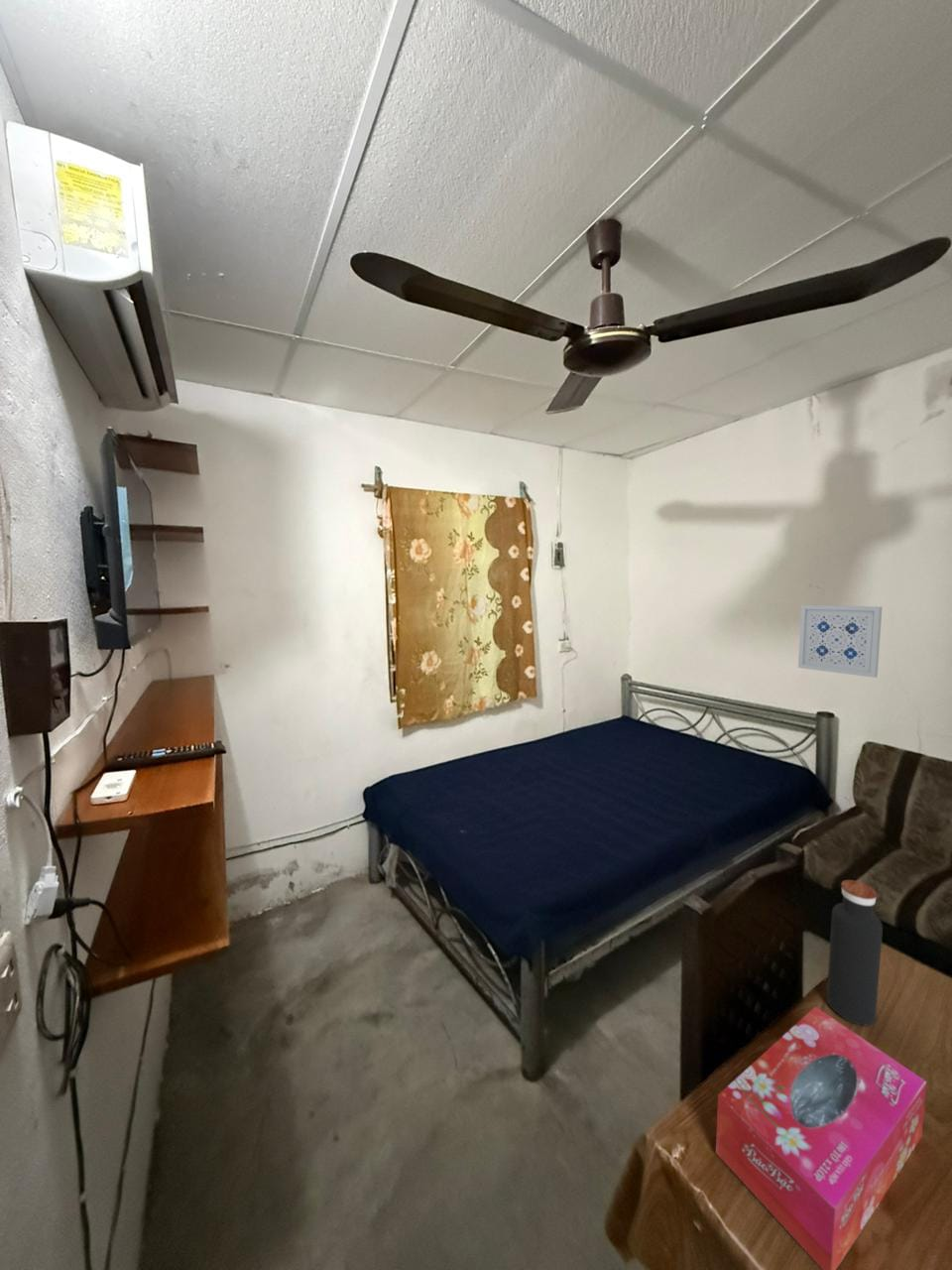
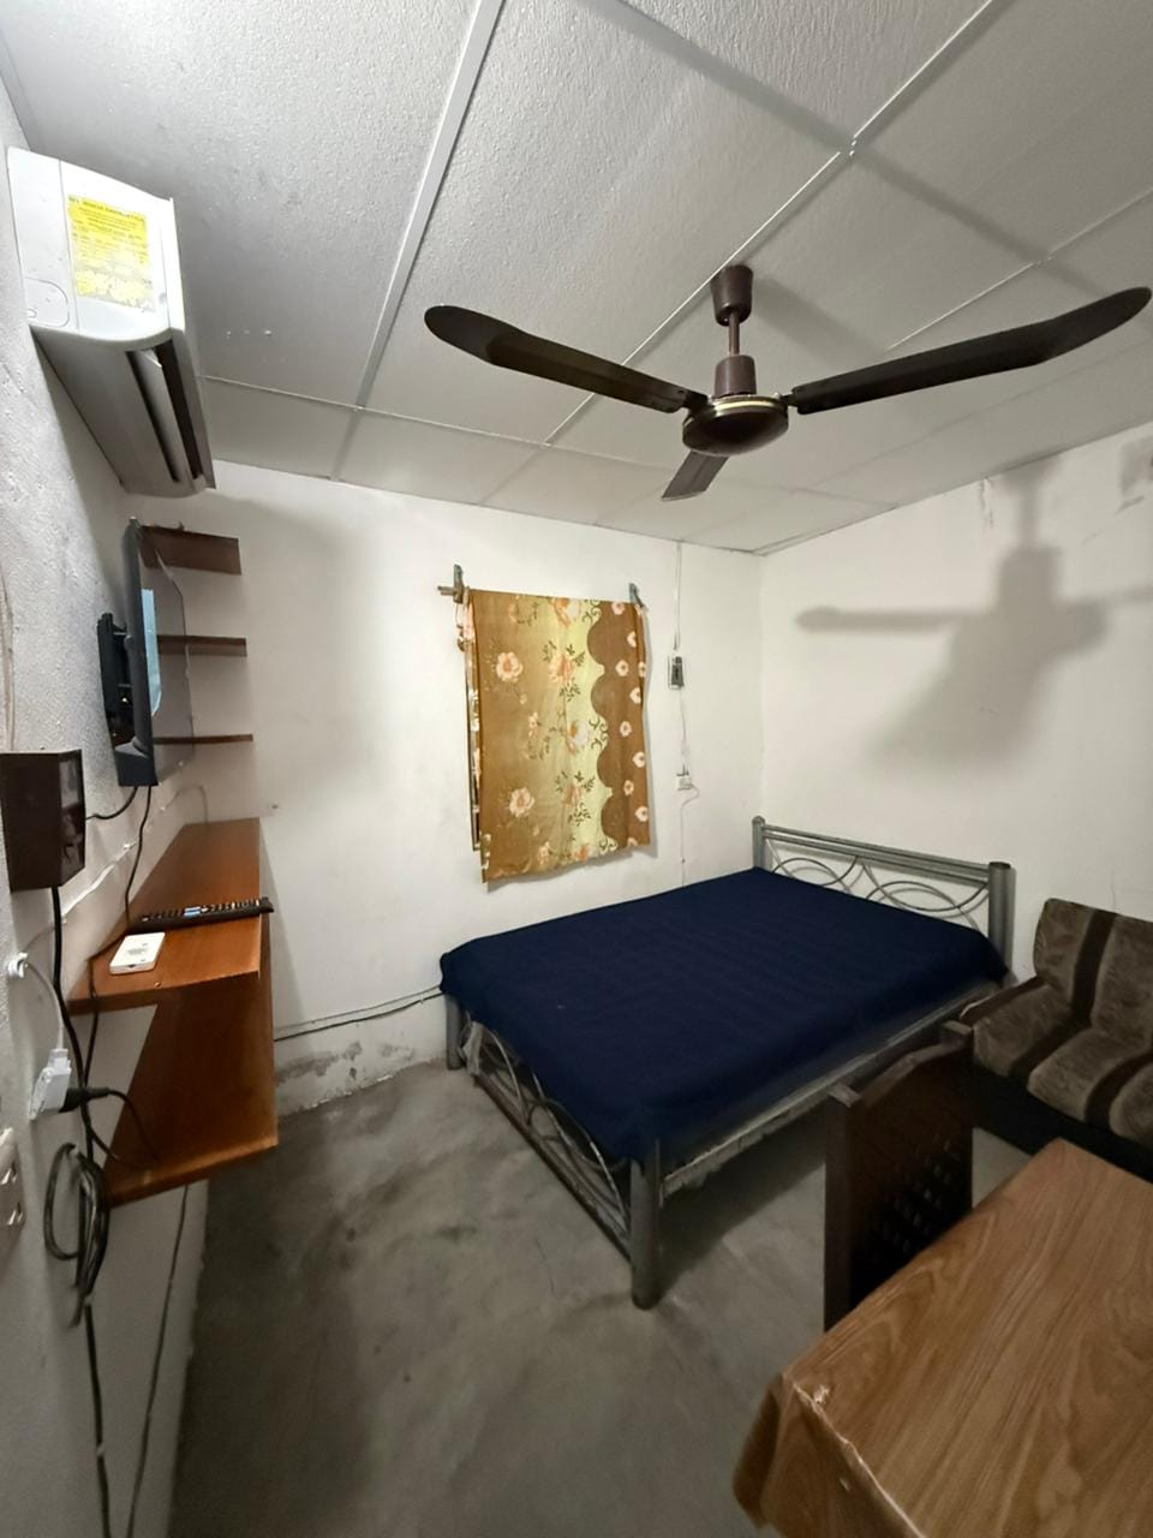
- water bottle (854, 949)
- wall art (837, 639)
- tissue box (821, 1117)
